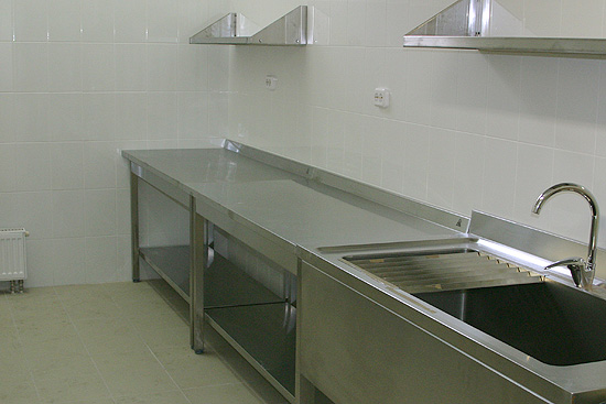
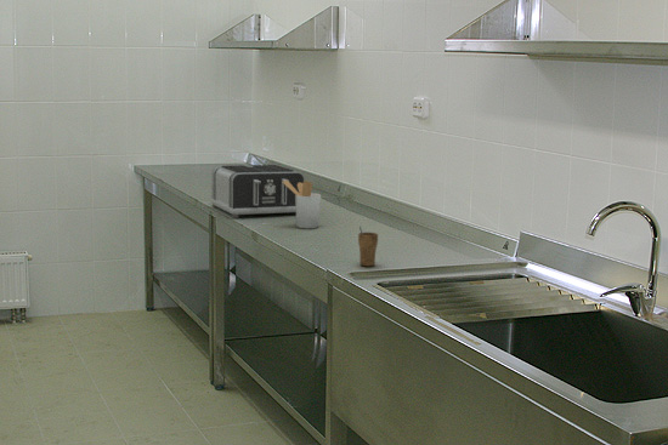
+ toaster (257, 189)
+ cup (367, 245)
+ utensil holder (300, 202)
